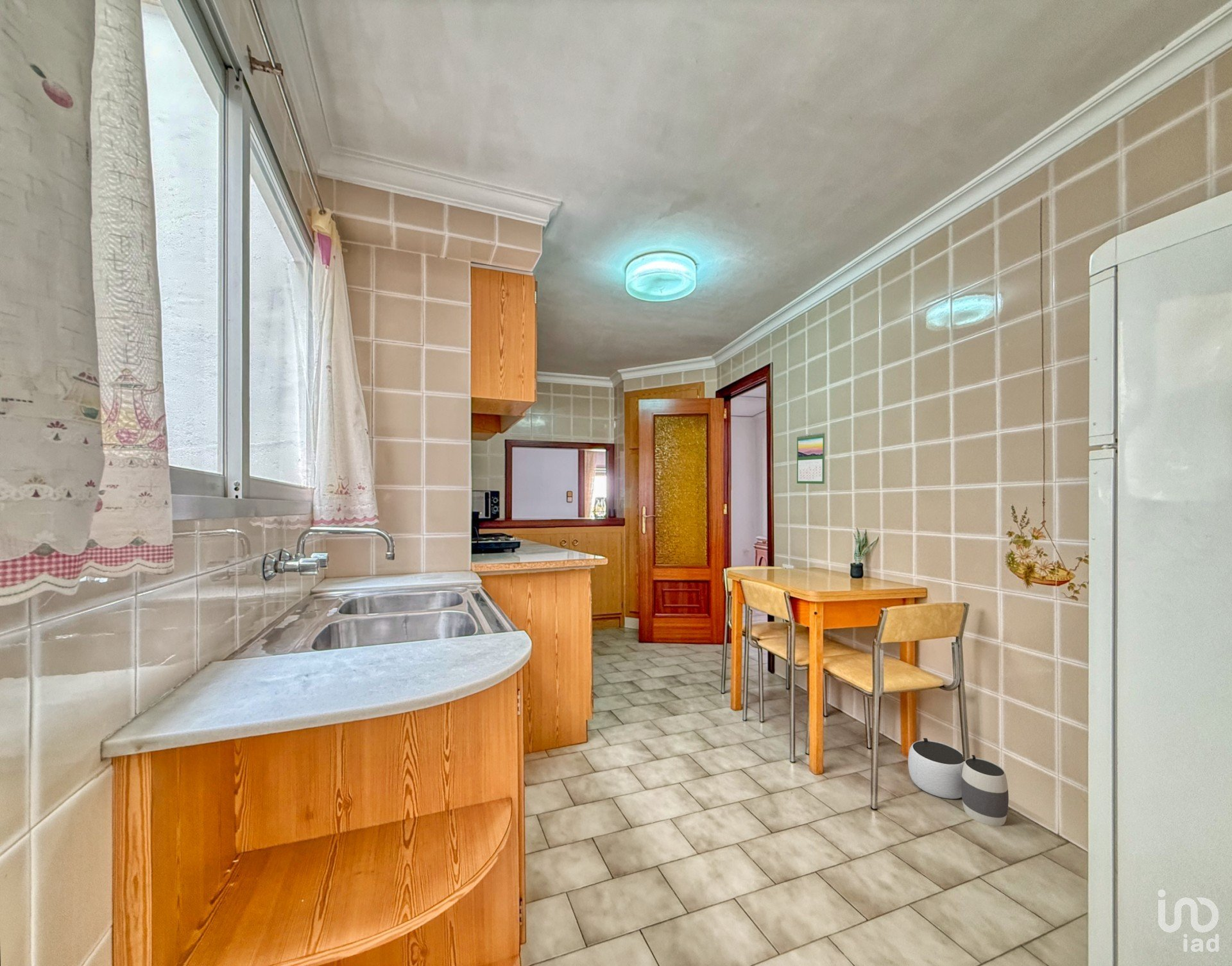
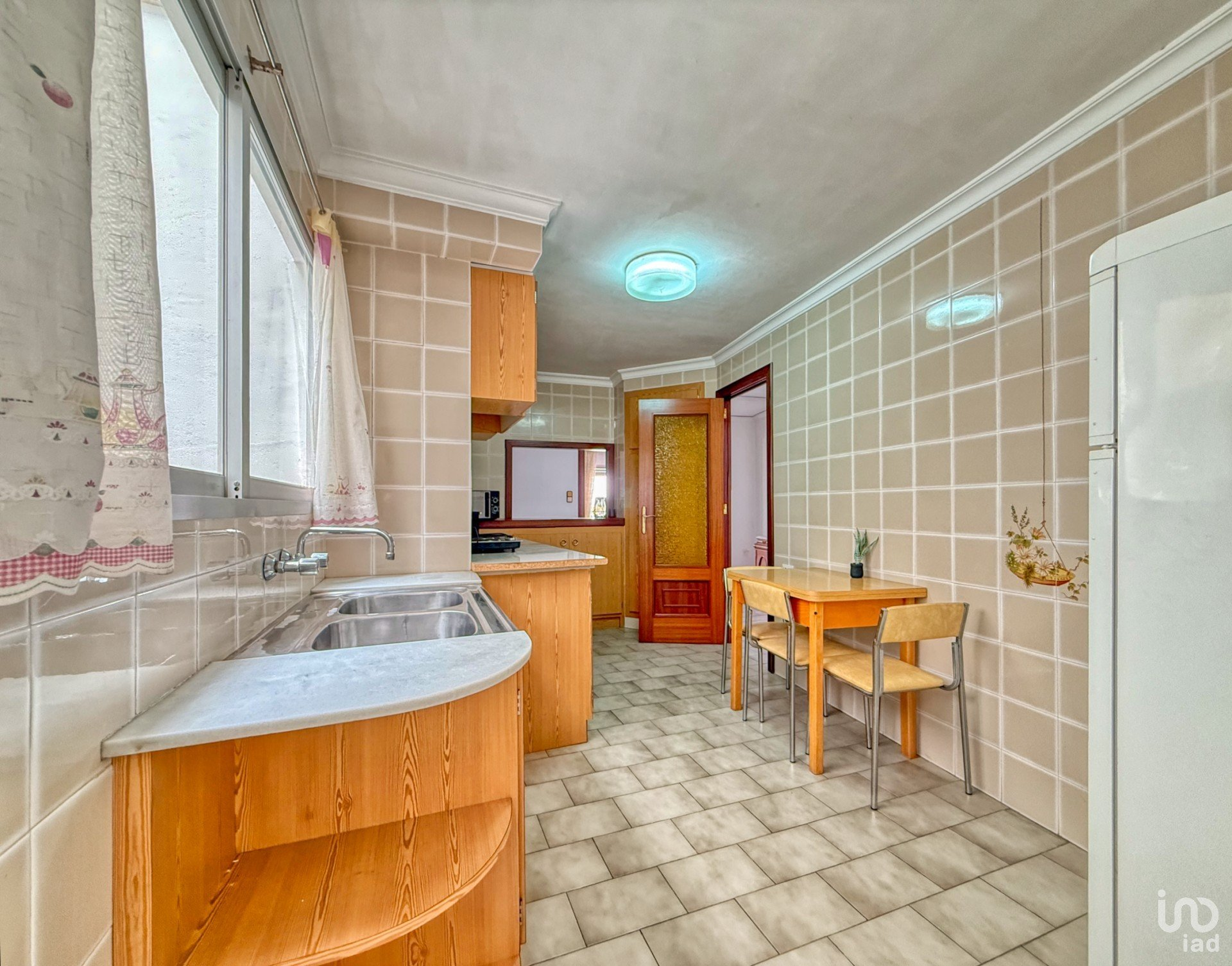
- waste basket (955, 772)
- calendar (810, 458)
